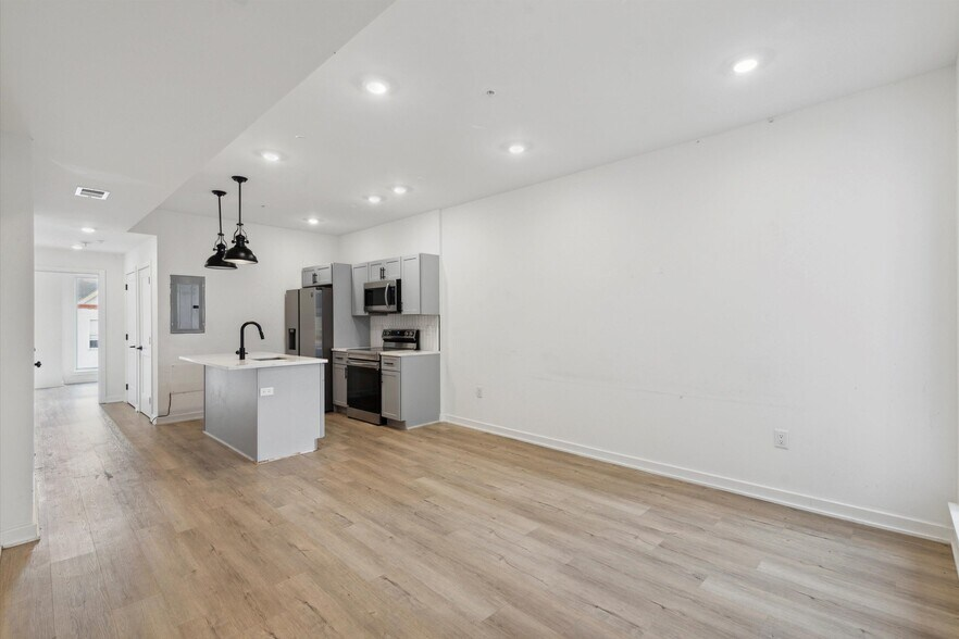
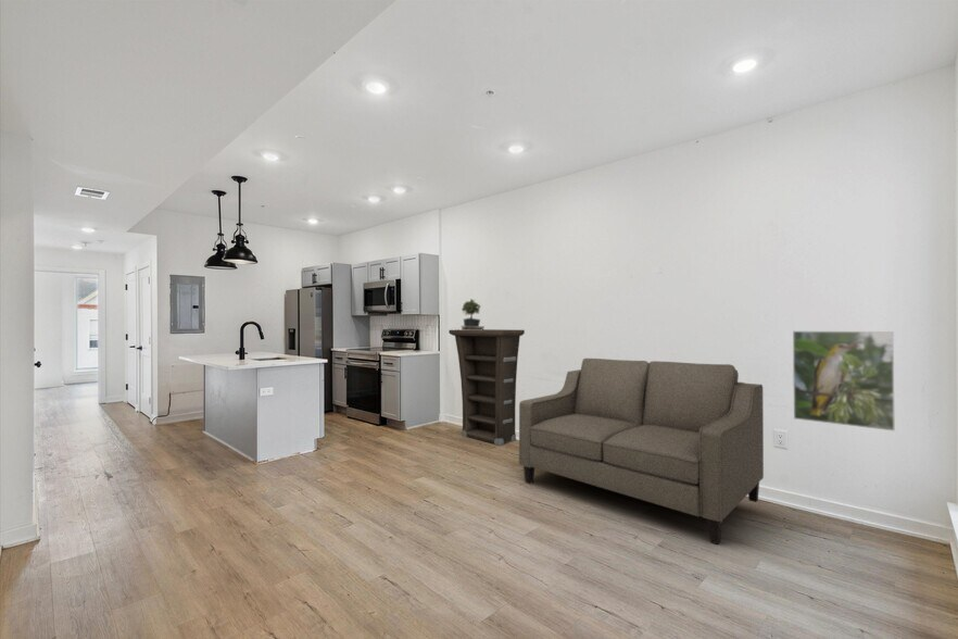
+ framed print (841, 377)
+ potted plant (469, 313)
+ sofa (633, 426)
+ cabinet (486, 384)
